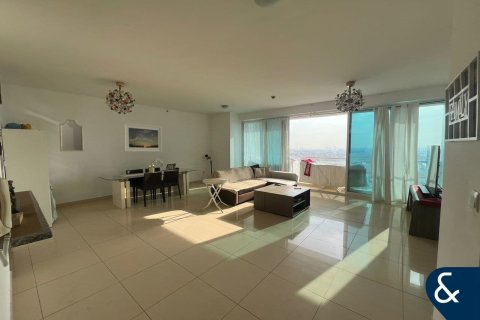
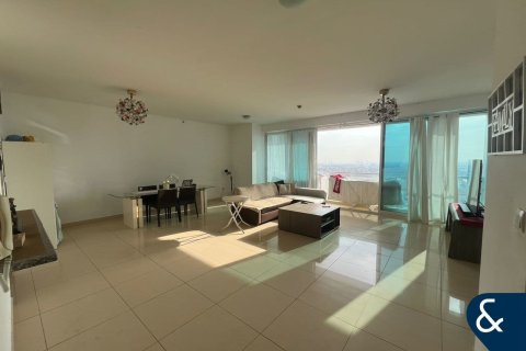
- home mirror (71, 135)
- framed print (144, 138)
